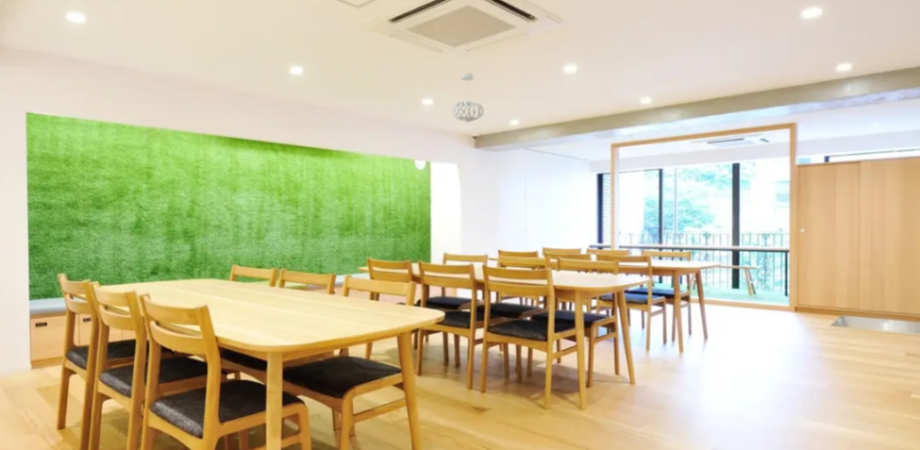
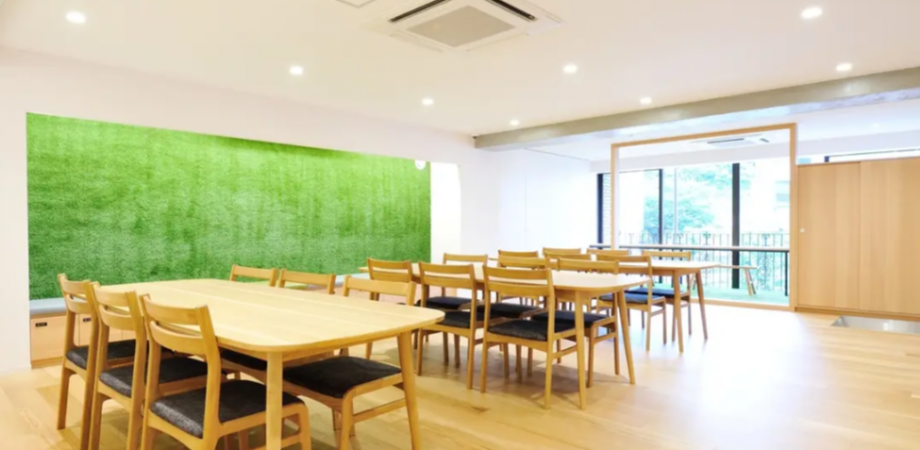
- pendant light (467, 98)
